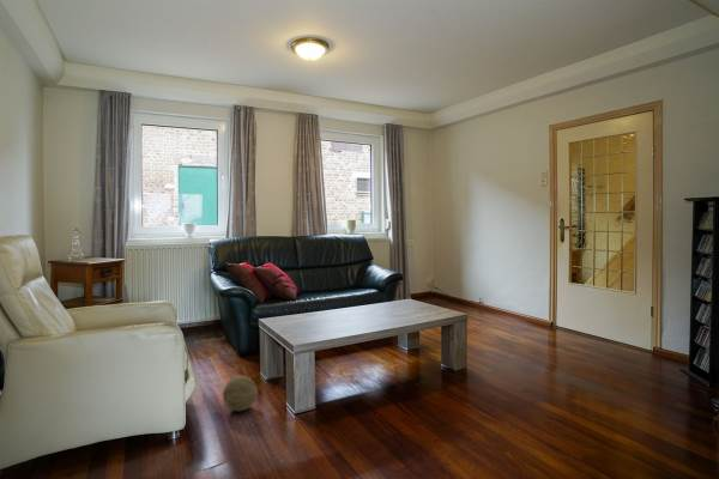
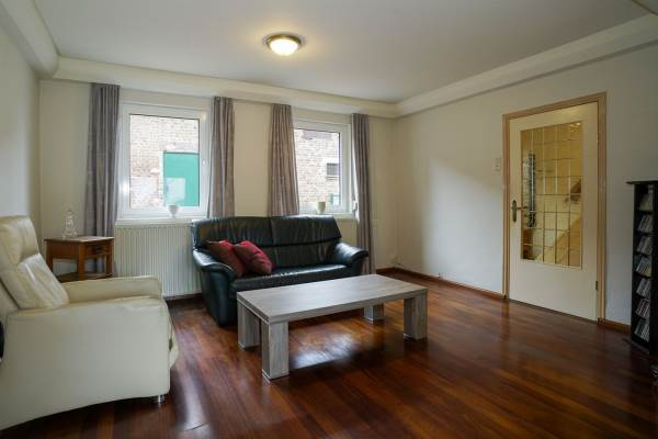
- decorative ball (240, 393)
